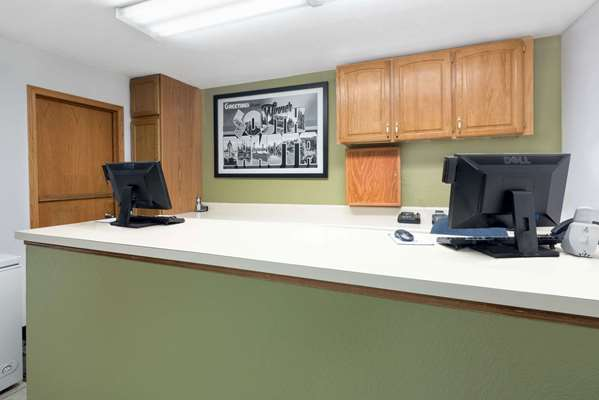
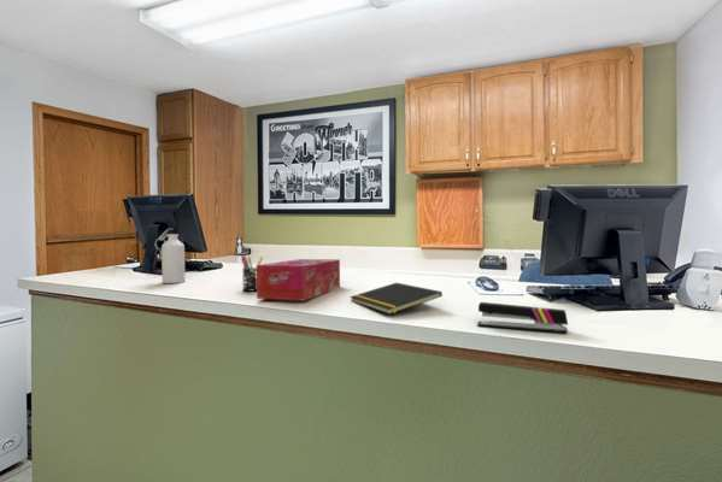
+ pen holder (250, 271)
+ water bottle (169, 253)
+ stapler (521, 316)
+ notepad (393, 296)
+ tissue box (301, 277)
